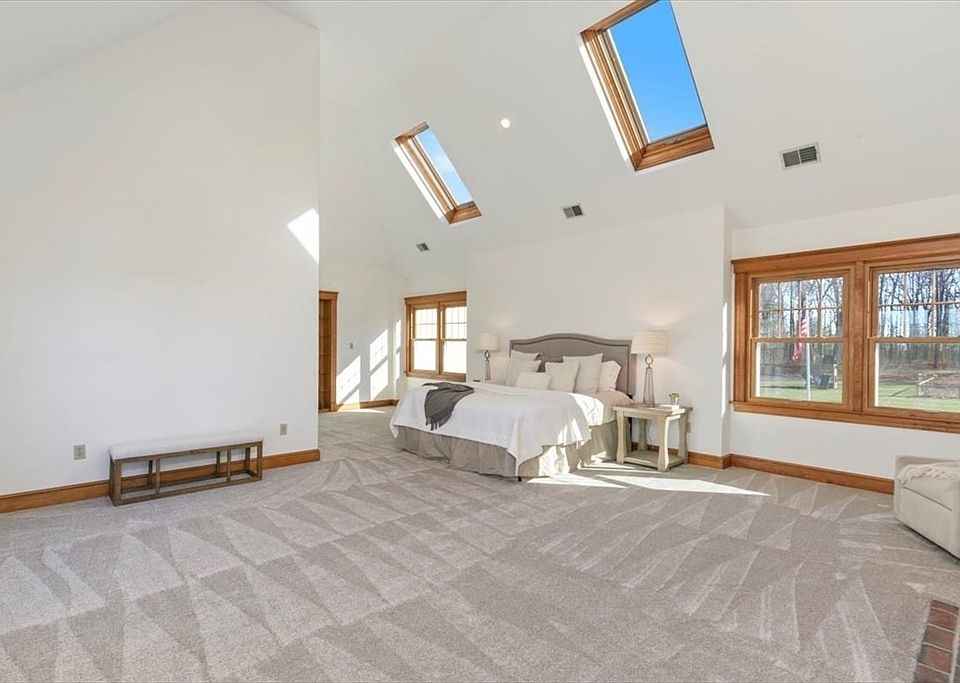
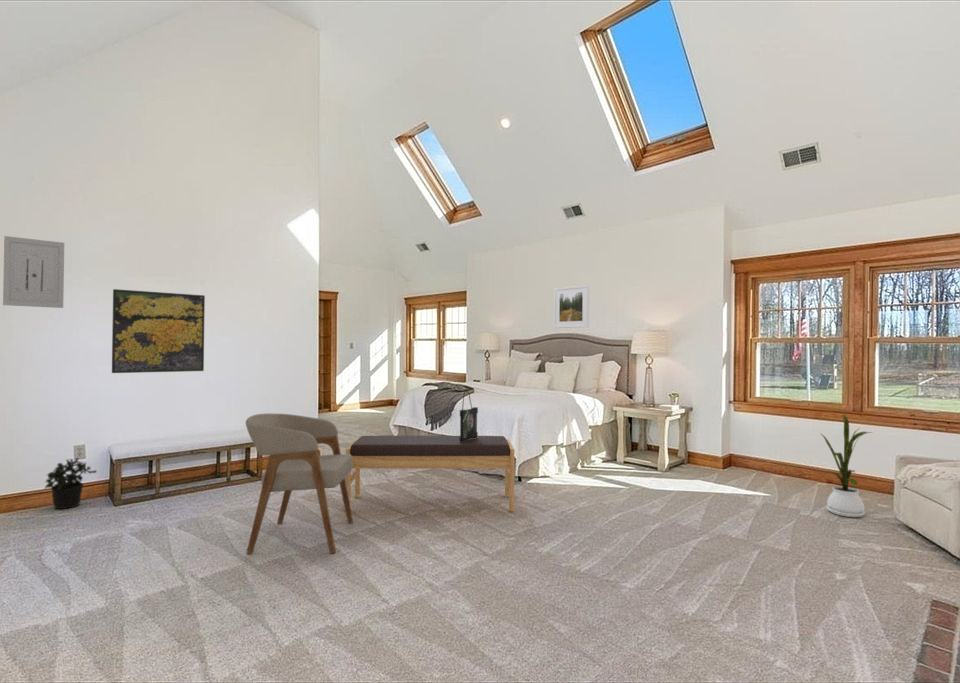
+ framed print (571, 307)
+ bench (431, 467)
+ potted plant (70, 481)
+ armchair (298, 476)
+ house plant (846, 464)
+ photo frame (466, 414)
+ wall art (34, 273)
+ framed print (160, 332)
